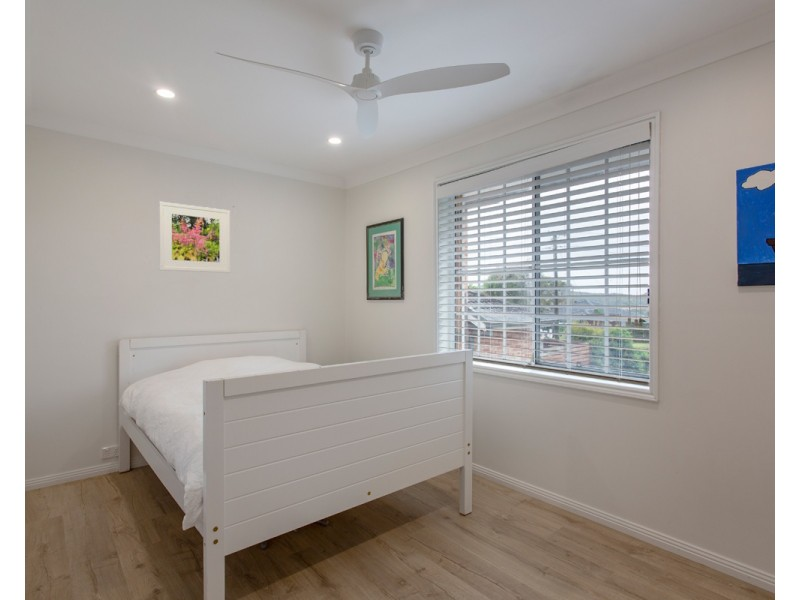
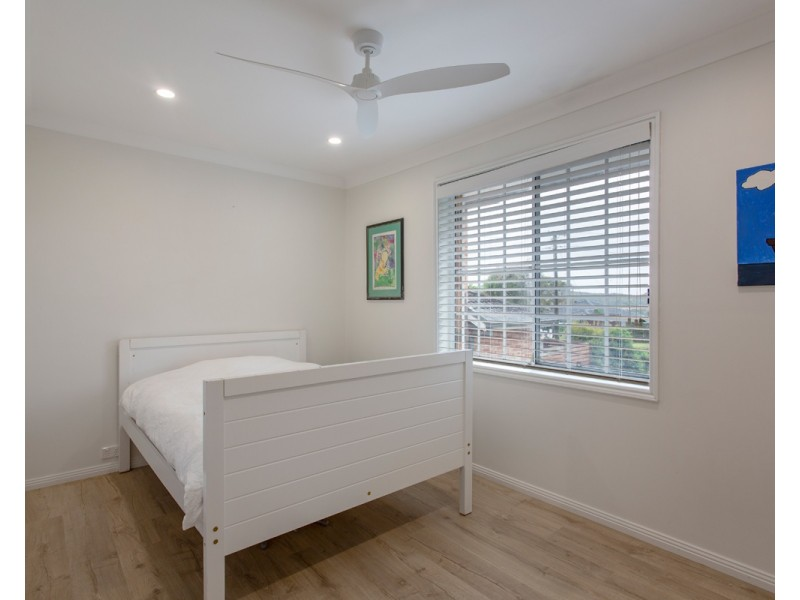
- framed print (196, 238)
